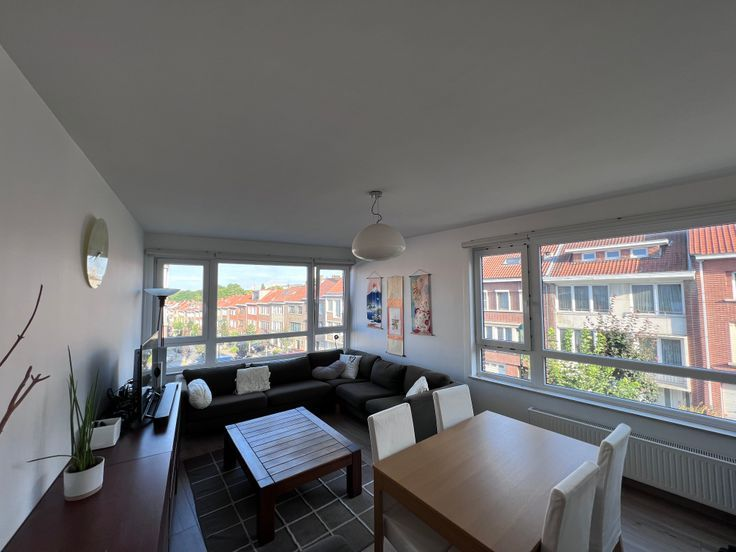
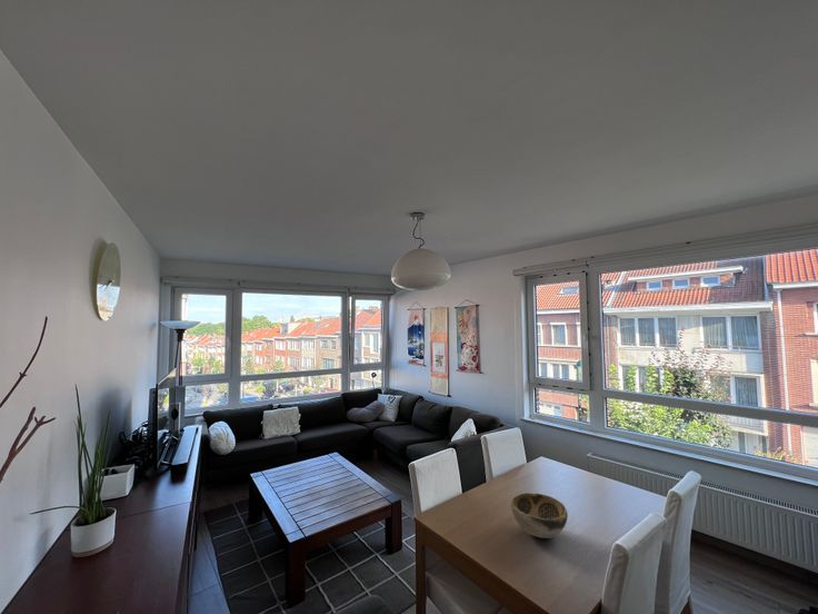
+ decorative bowl (539, 518)
